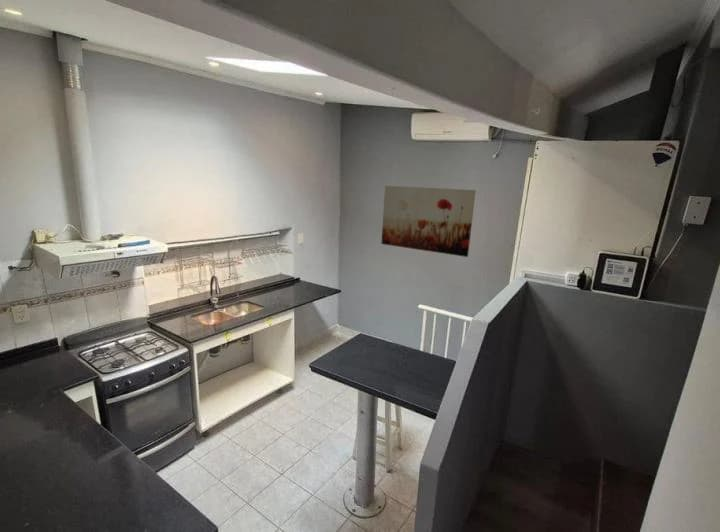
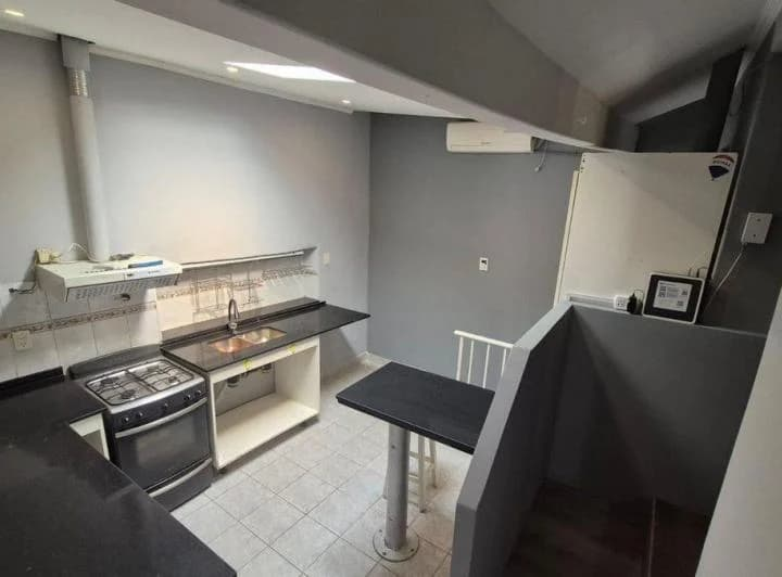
- wall art (424, 219)
